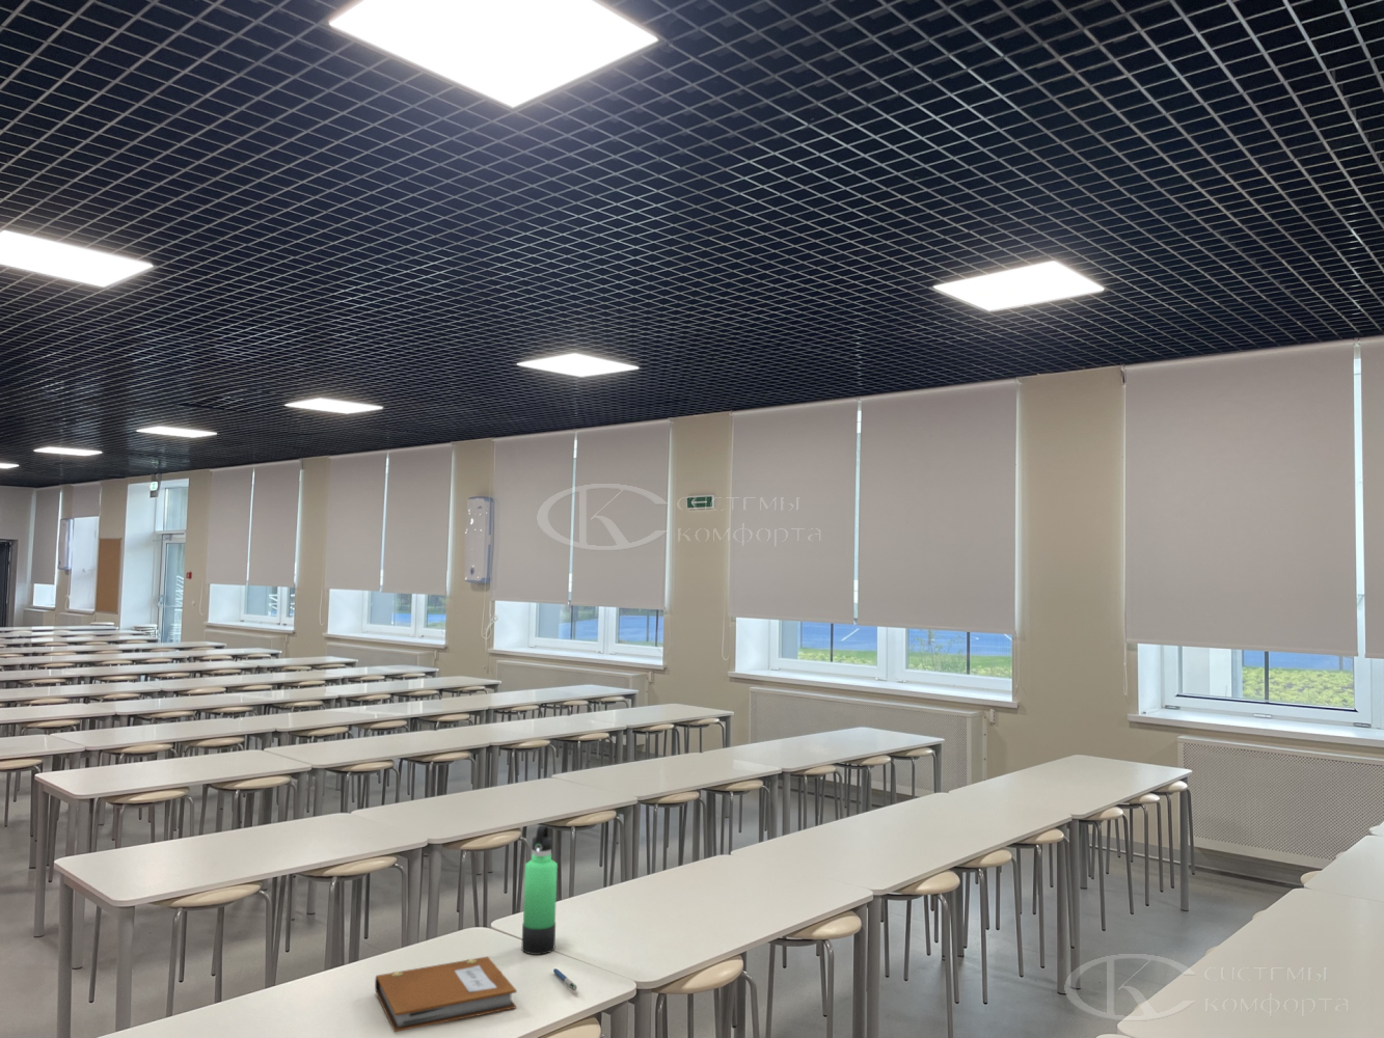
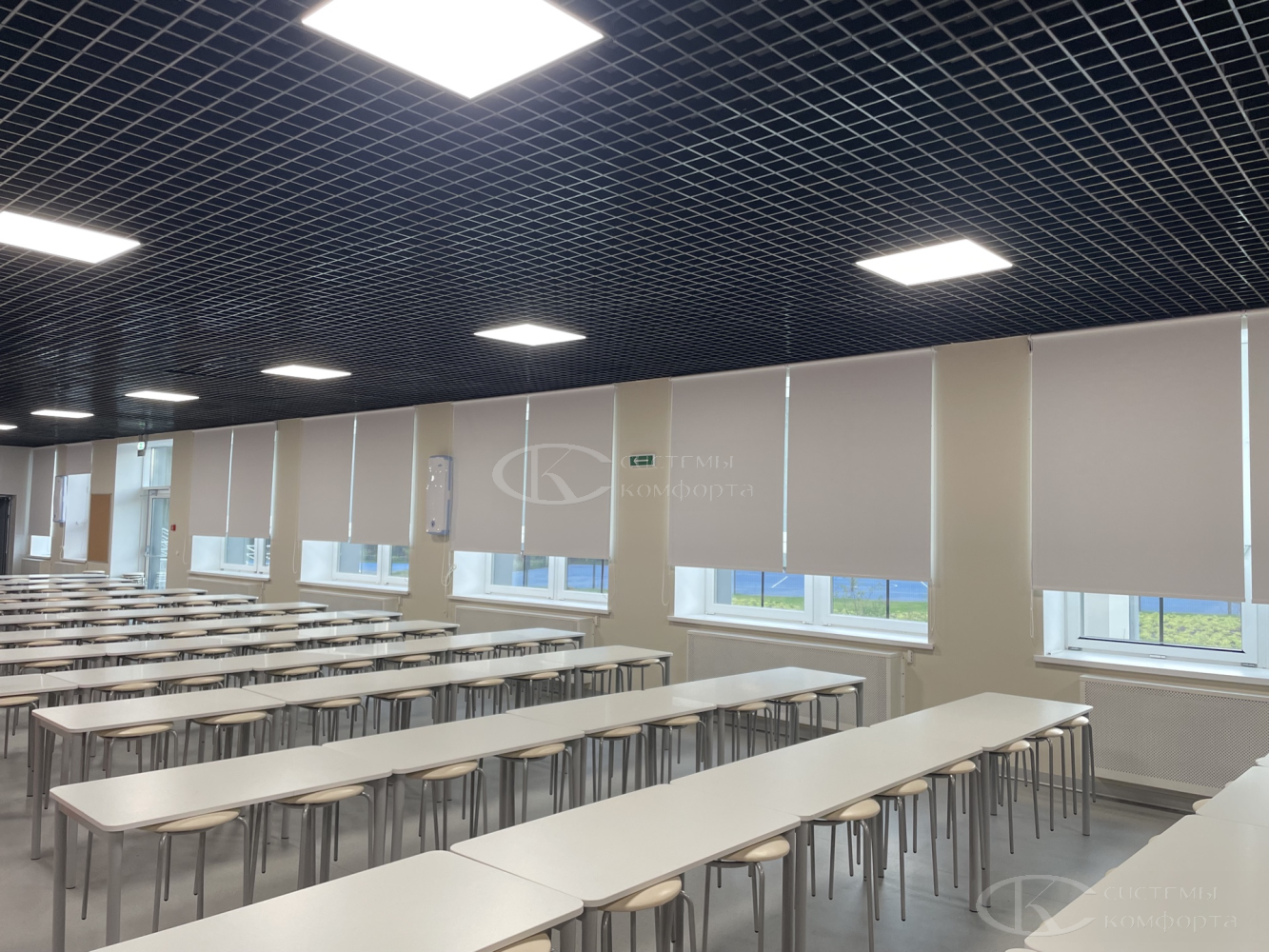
- pen (565, 978)
- notebook (446, 989)
- thermos bottle (540, 886)
